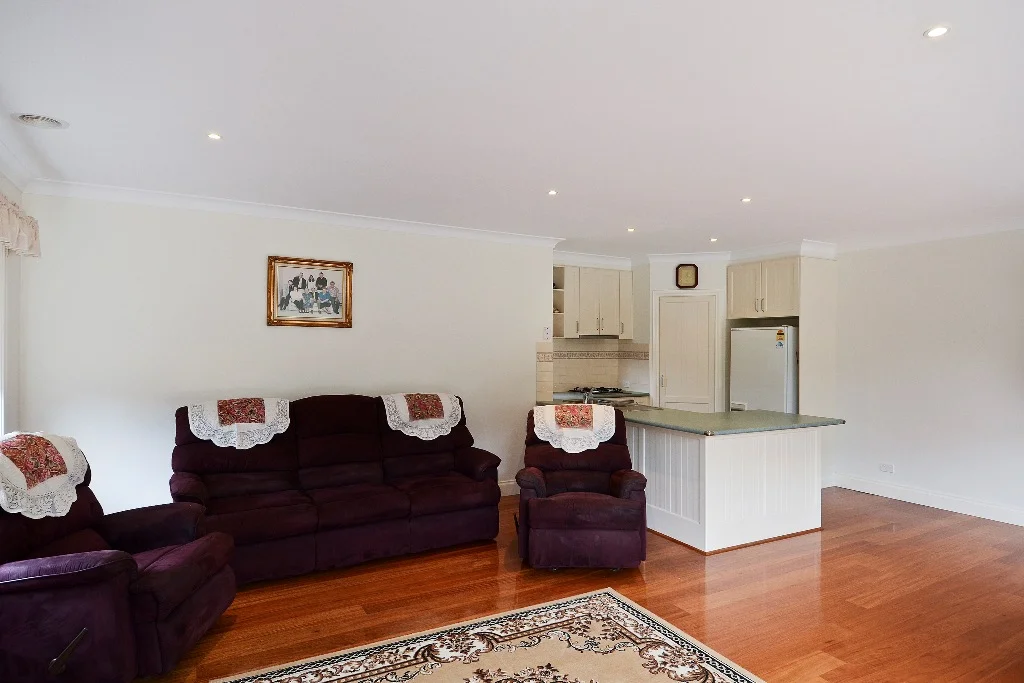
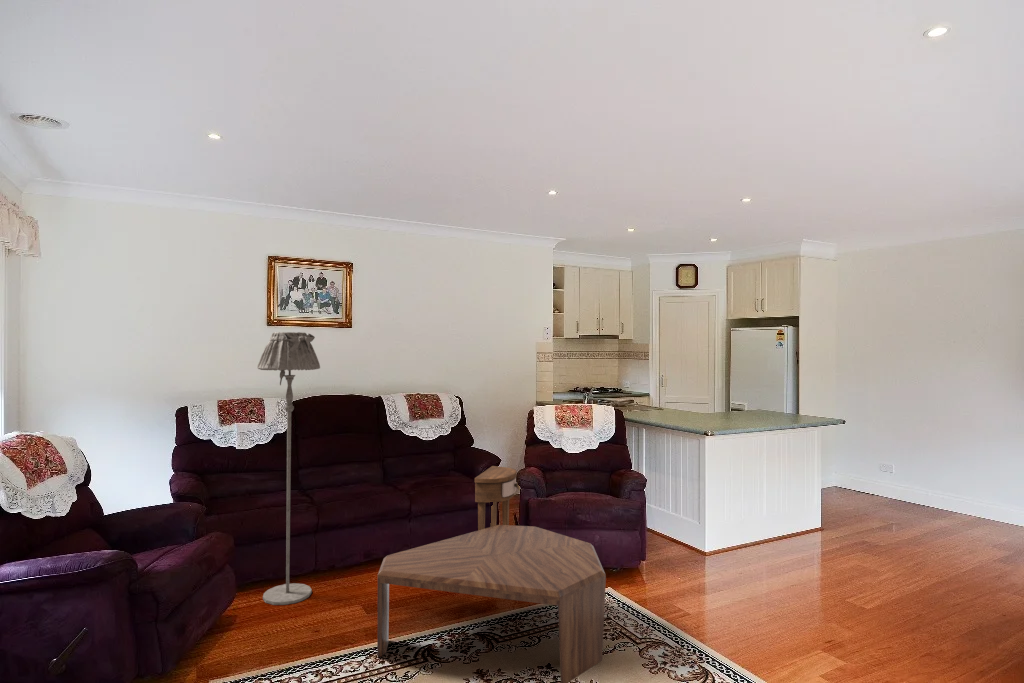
+ coffee table (492, 596)
+ floor lamp (288, 463)
+ side table (491, 511)
